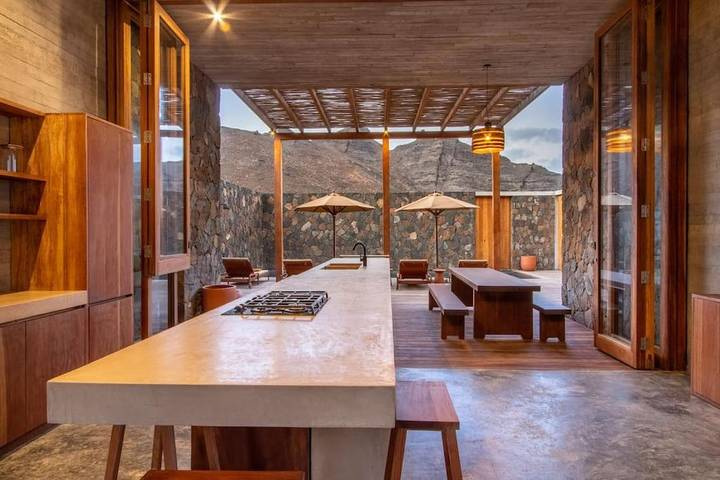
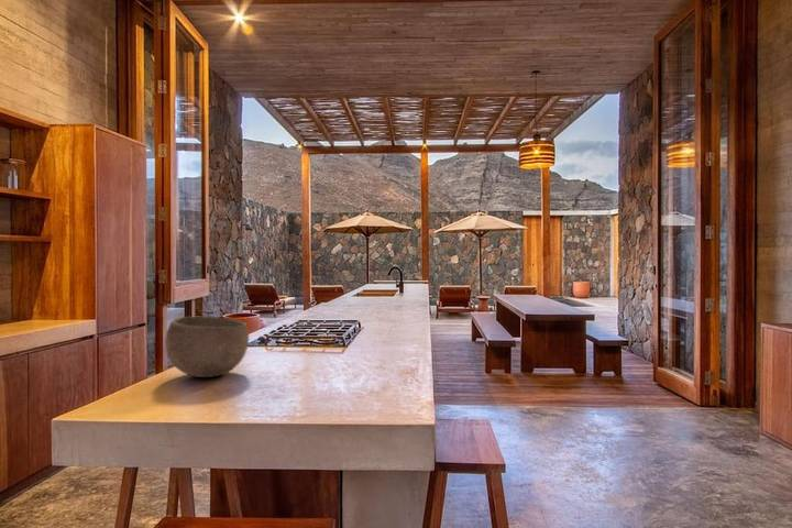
+ bowl (208, 345)
